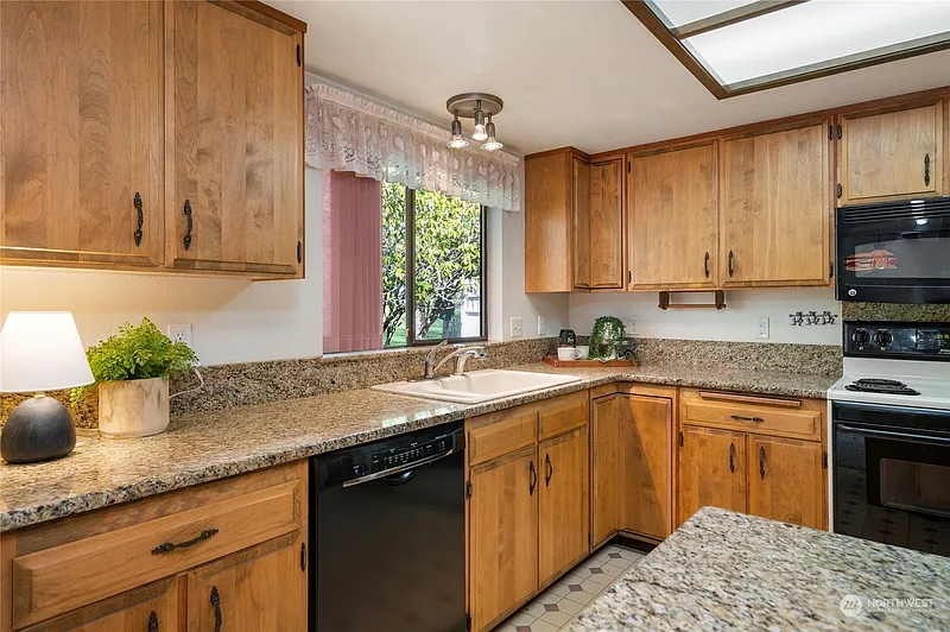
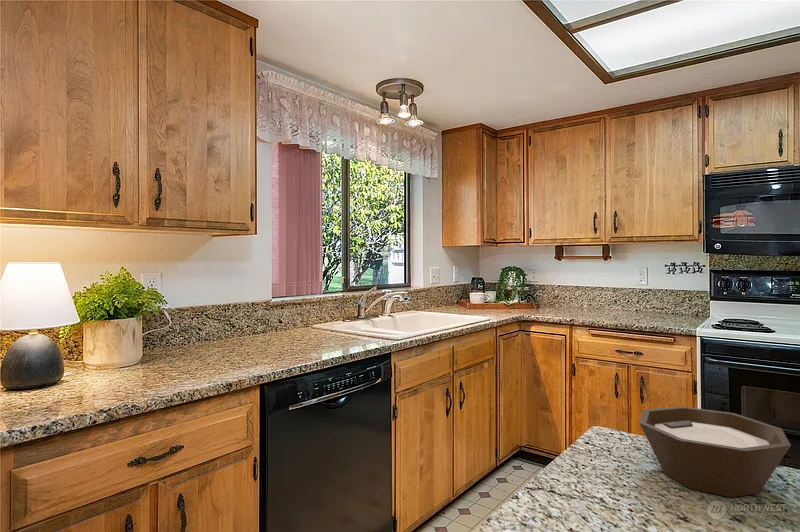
+ bowl (709, 451)
